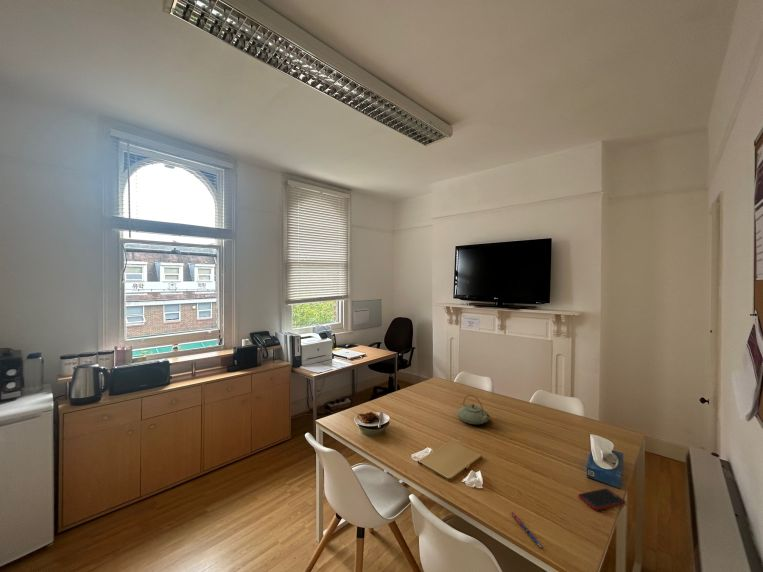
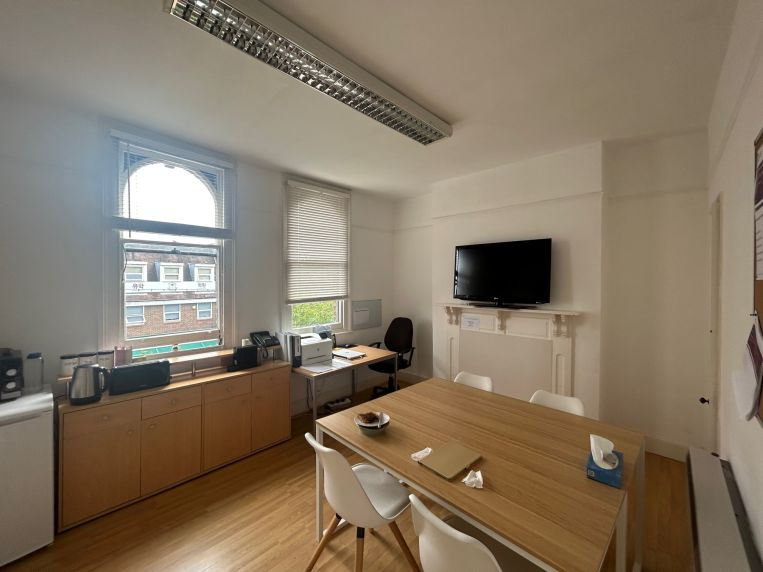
- cell phone (601, 499)
- pen (525, 528)
- teapot (474, 408)
